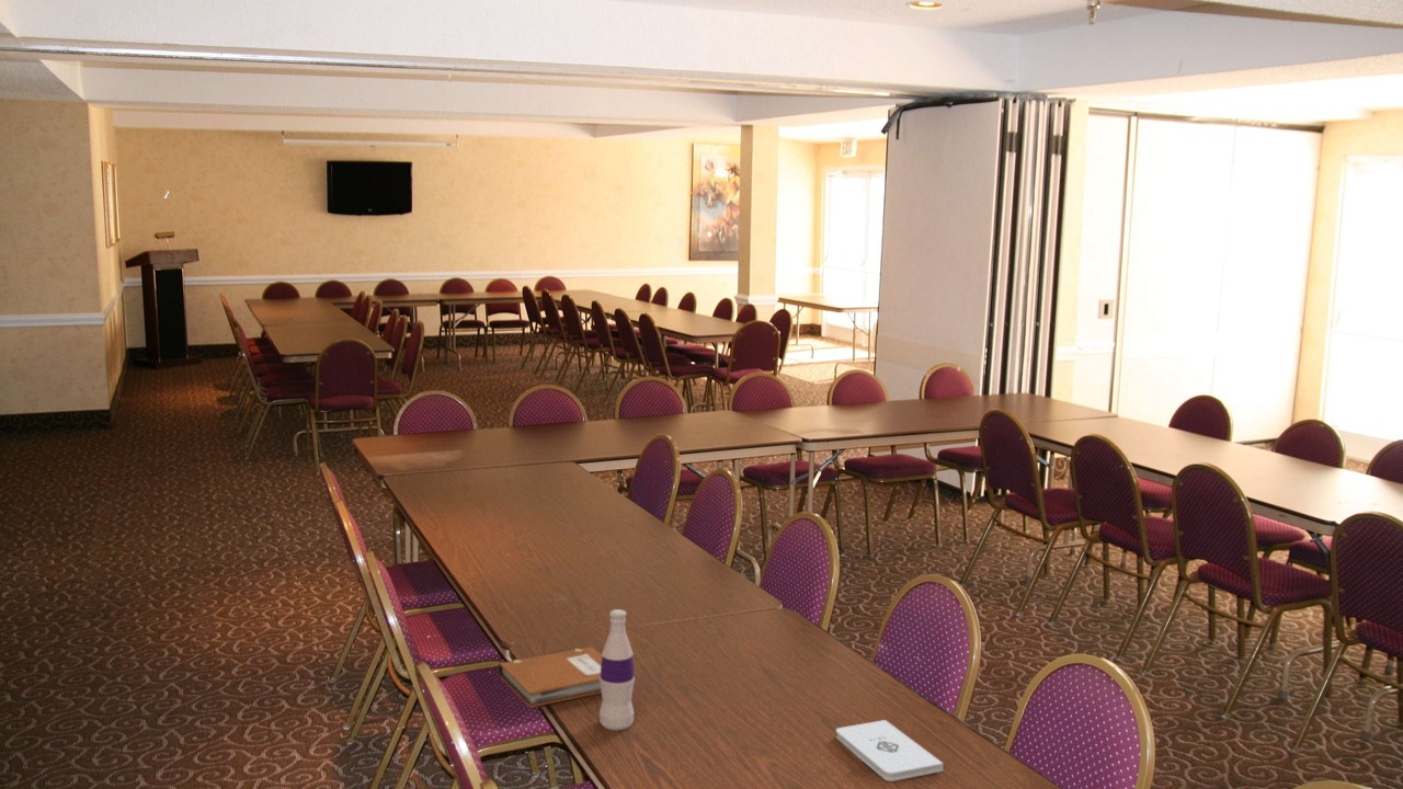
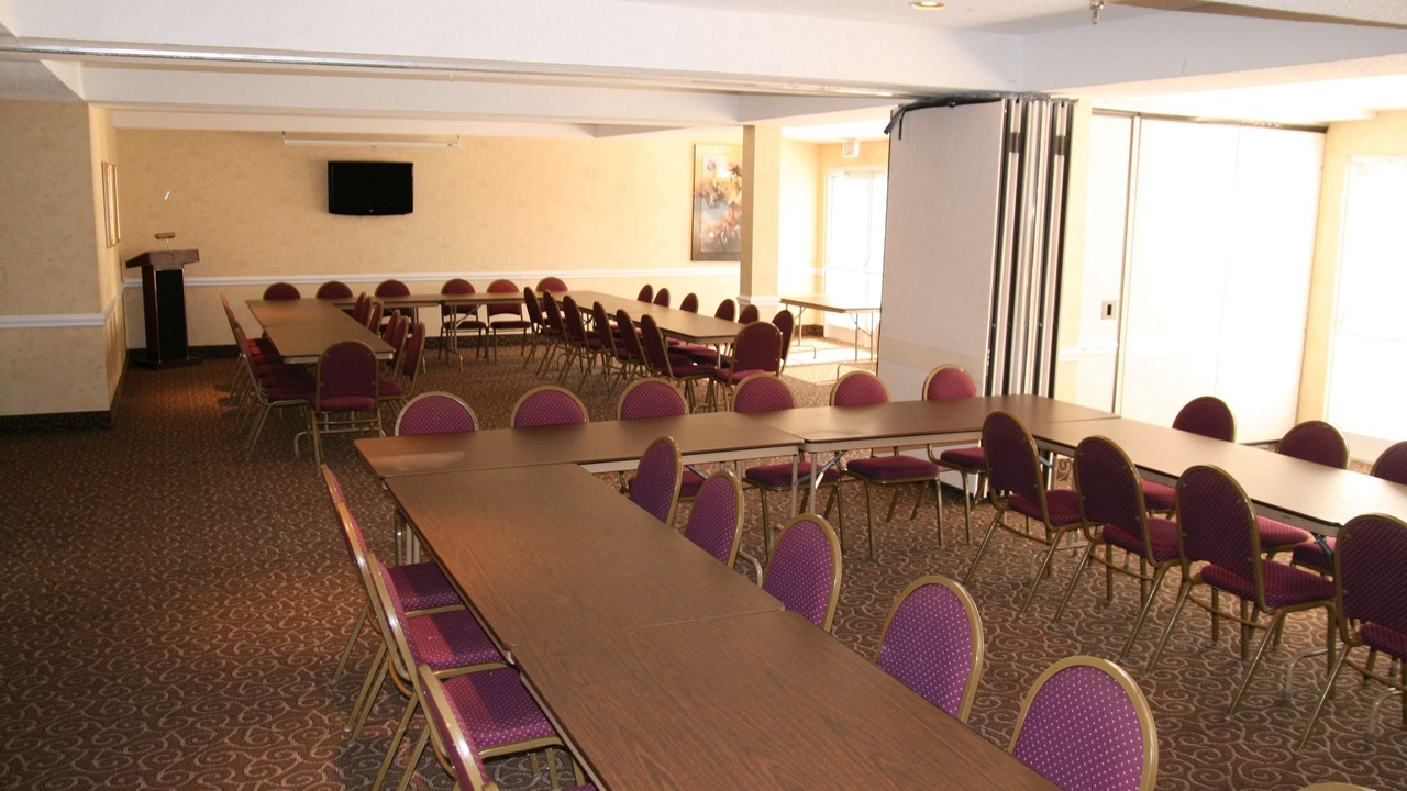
- notebook (563, 674)
- notepad (886, 748)
- bottle (617, 667)
